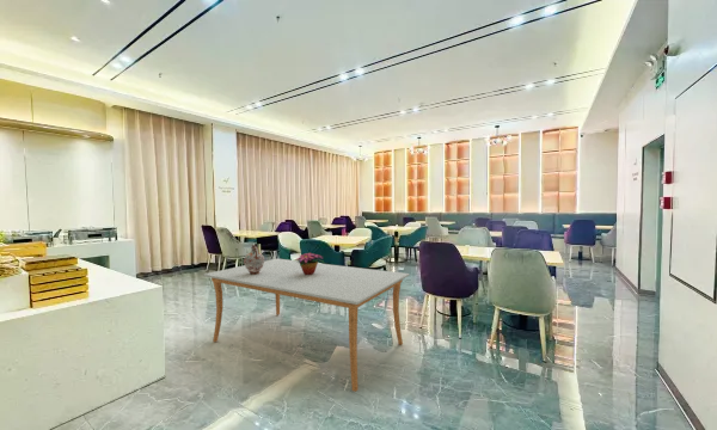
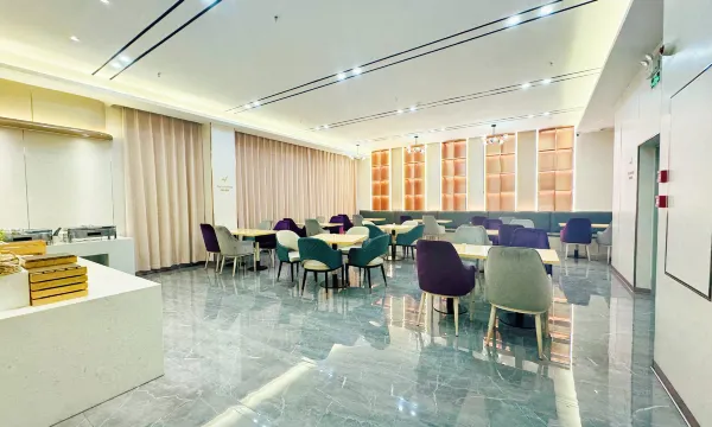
- ceramic jug (253, 259)
- flower arrangement (310, 263)
- dining table (310, 300)
